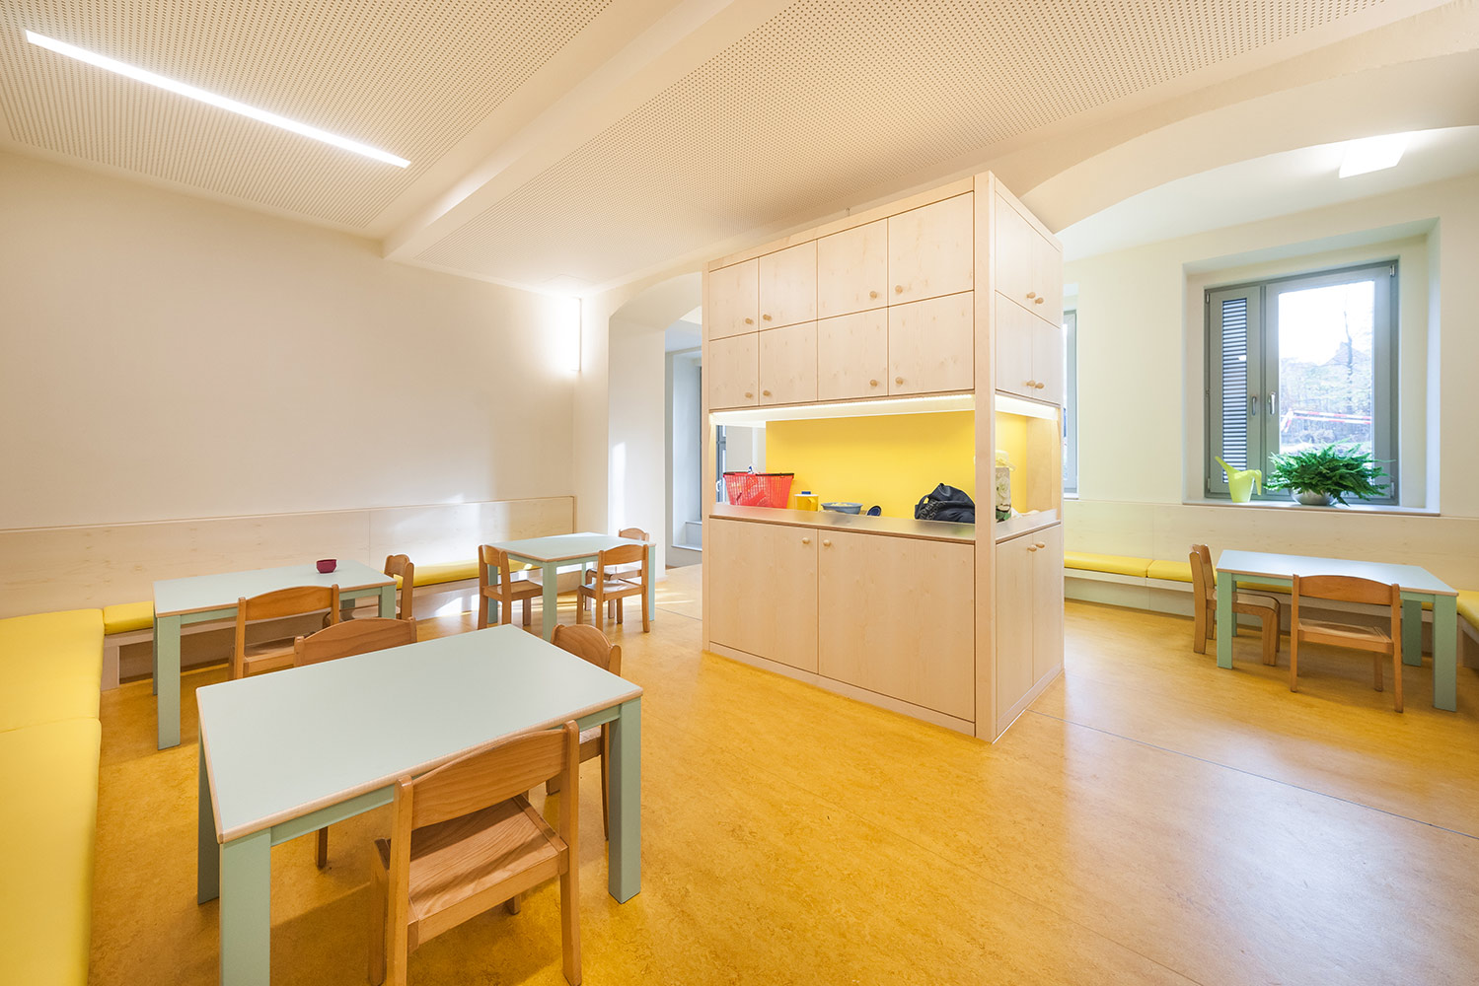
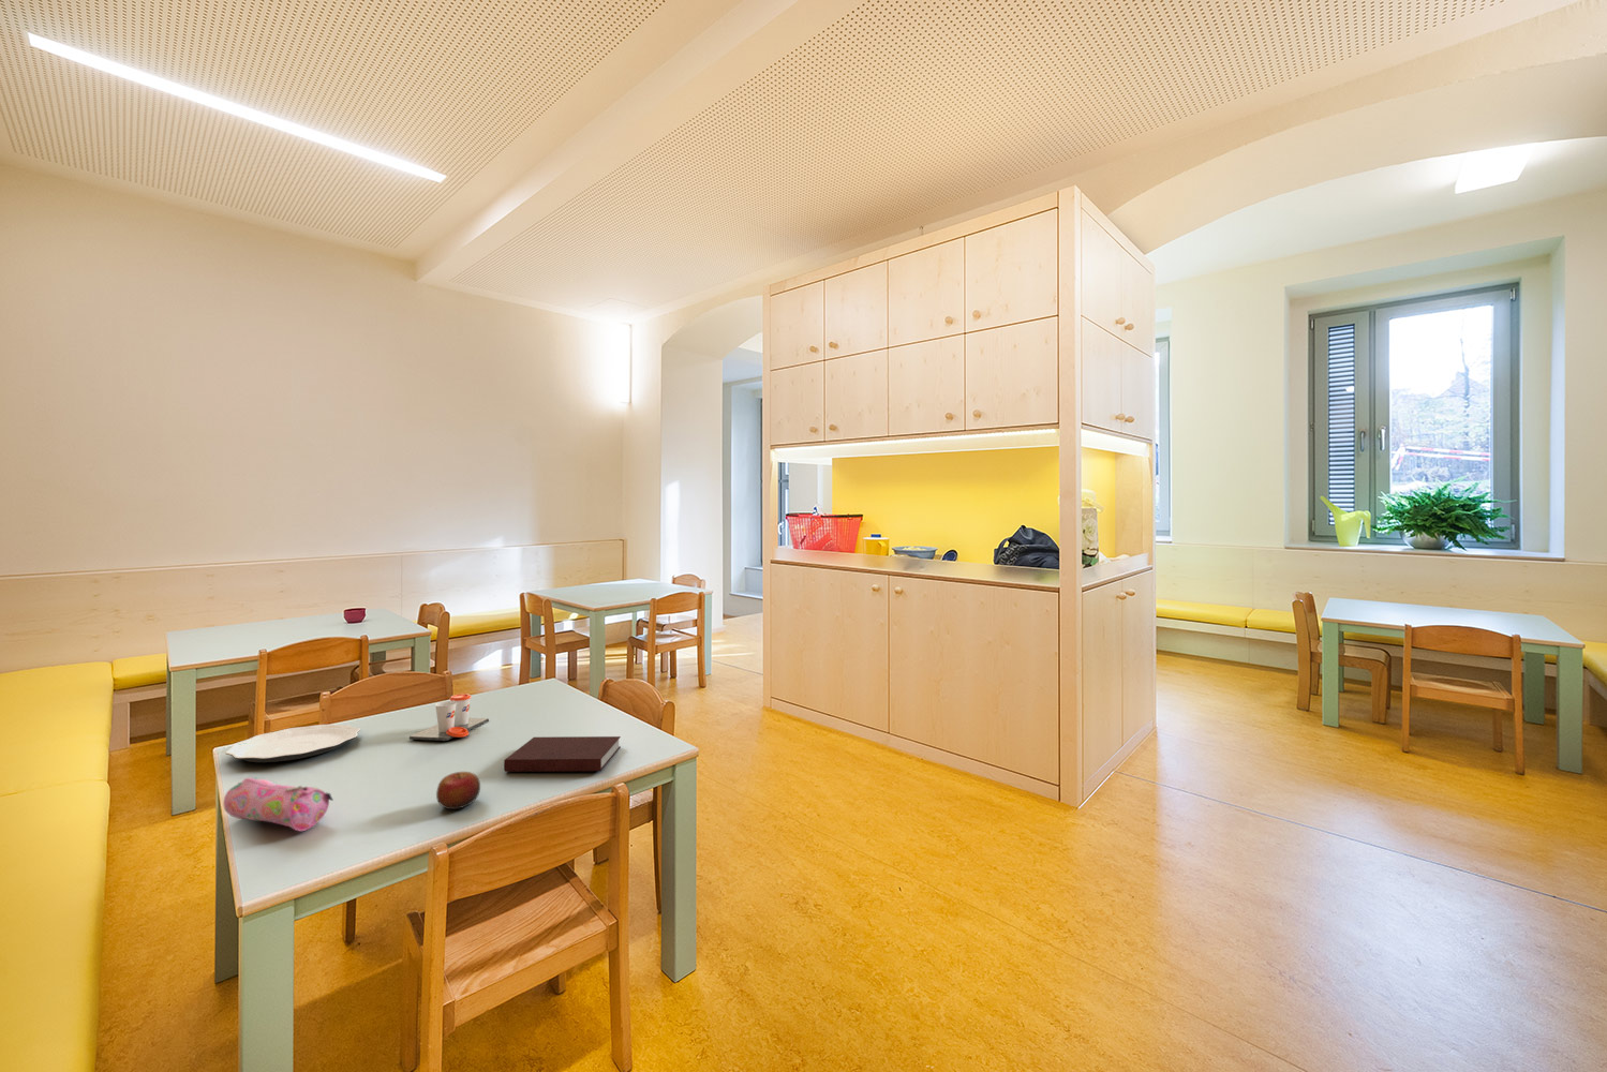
+ apple (458, 788)
+ pencil case (278, 802)
+ notebook (565, 753)
+ plate (296, 743)
+ cup (455, 714)
